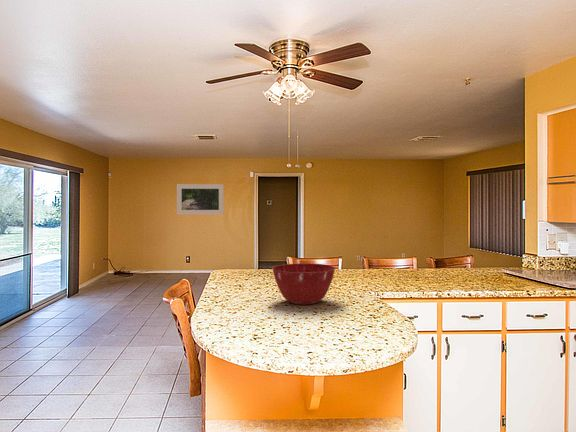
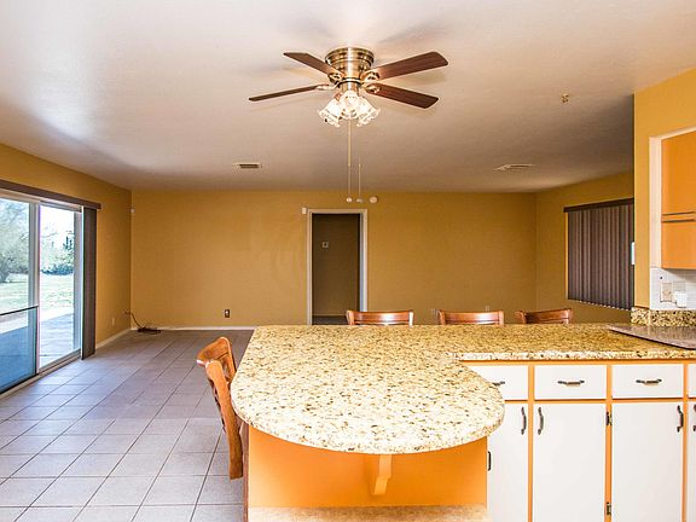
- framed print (200, 199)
- mixing bowl (303, 284)
